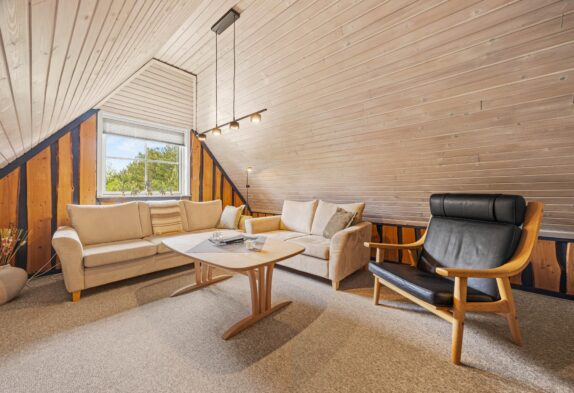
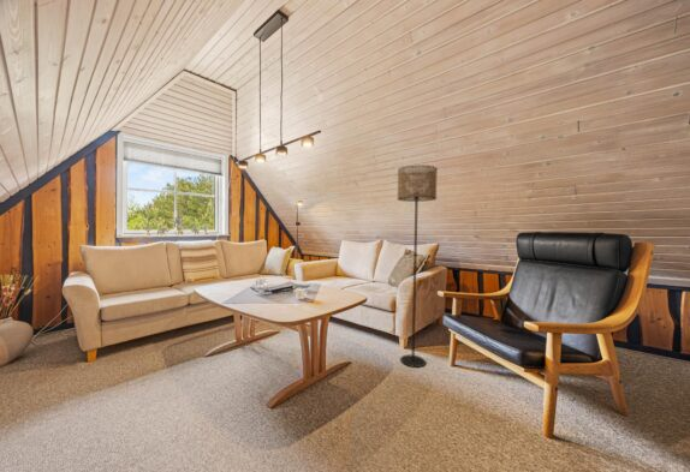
+ floor lamp (415, 265)
